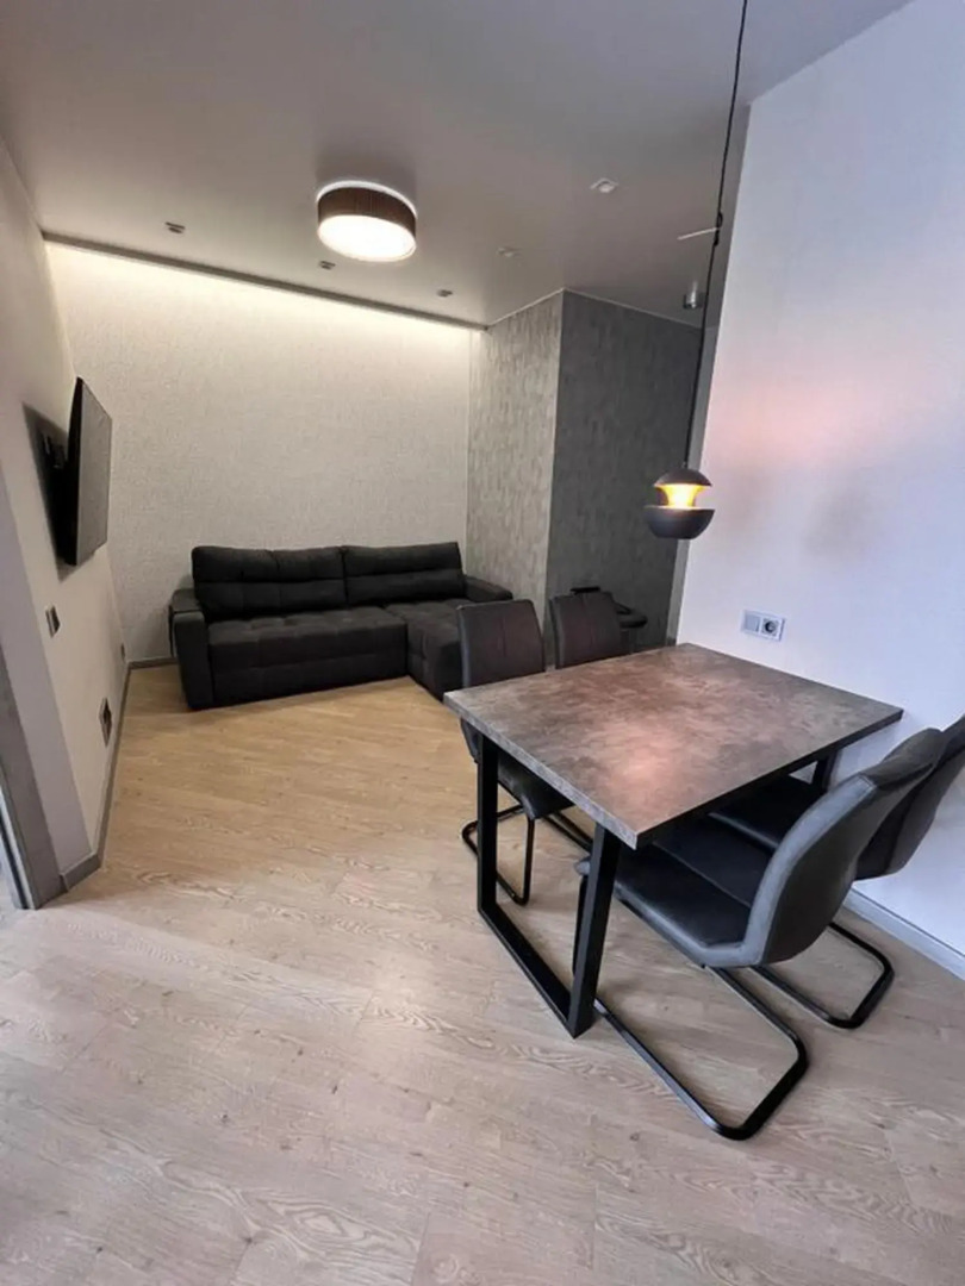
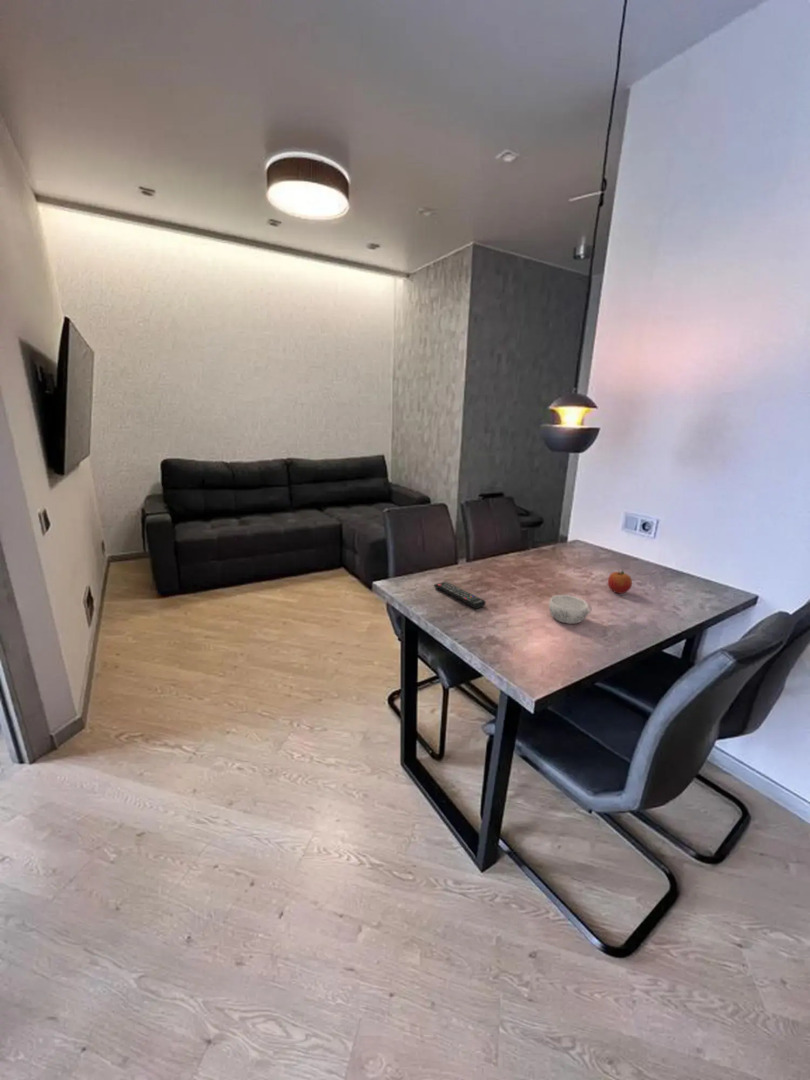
+ fruit (620, 581)
+ remote control (458, 594)
+ decorative bowl (570, 610)
